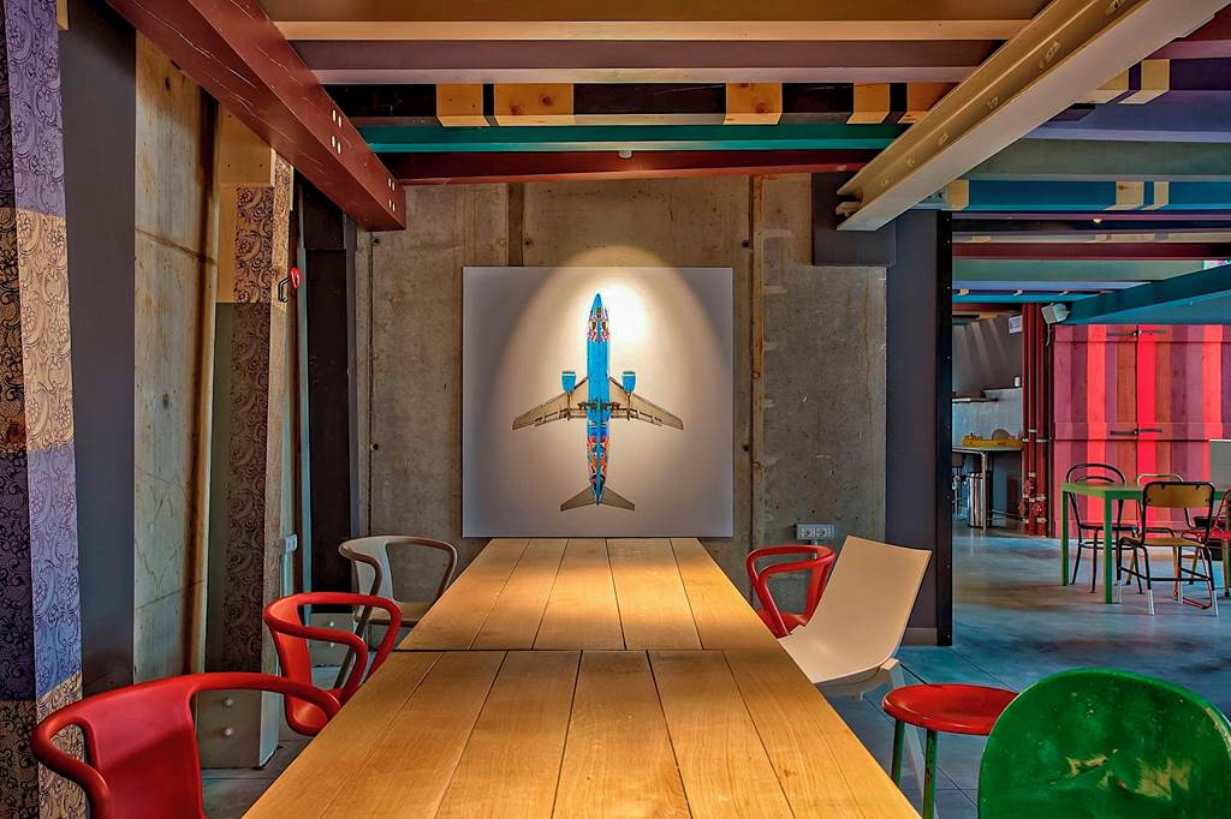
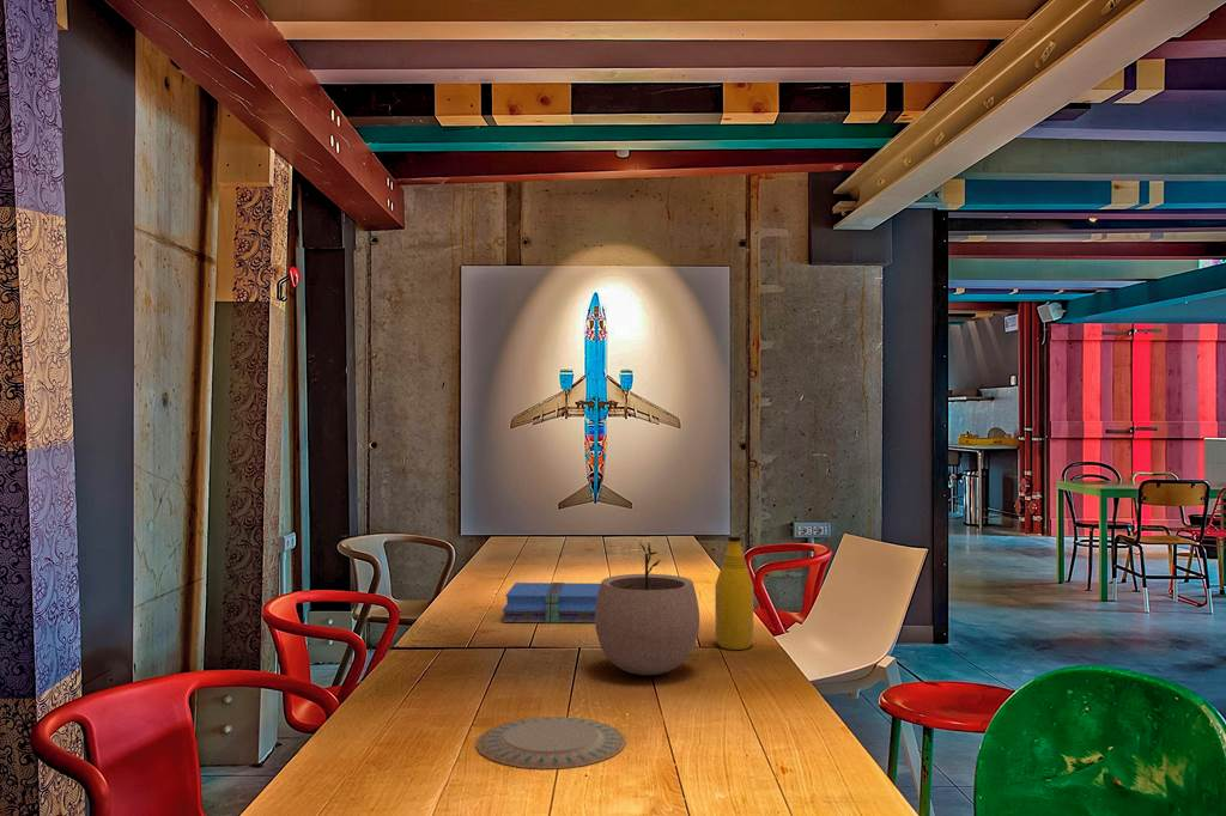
+ books (554, 601)
+ plant pot (647, 607)
+ chinaware (551, 737)
+ bottle (734, 590)
